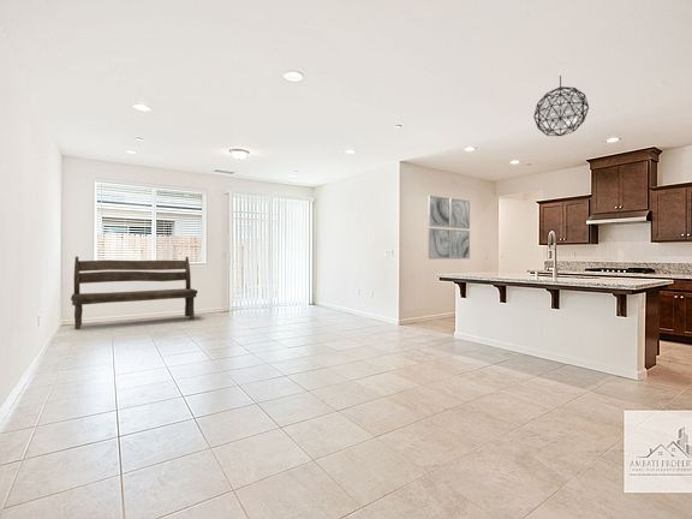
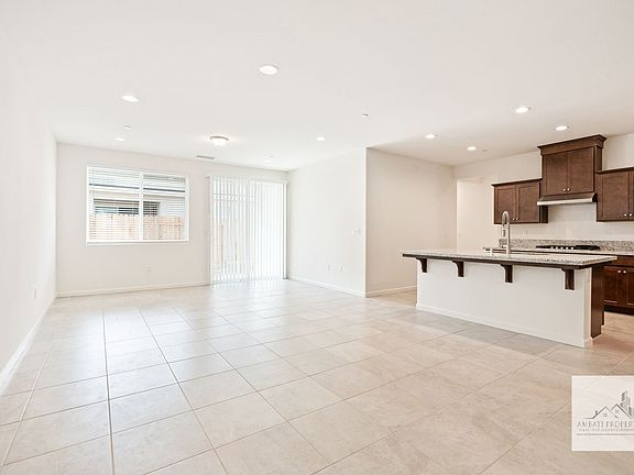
- wall art (449, 227)
- bench (138, 291)
- pendant light (560, 106)
